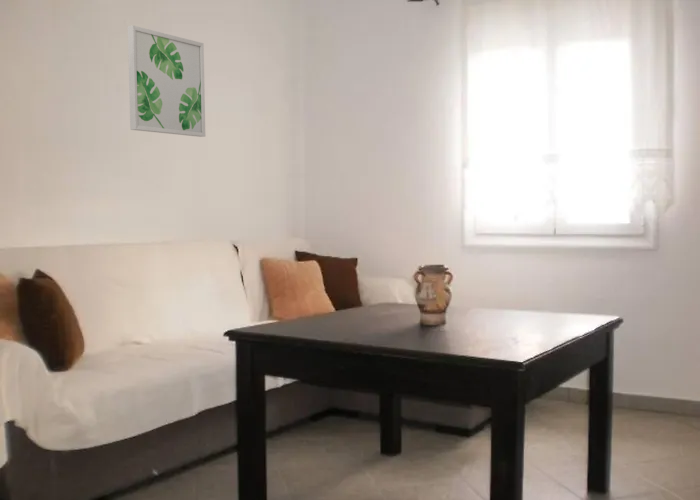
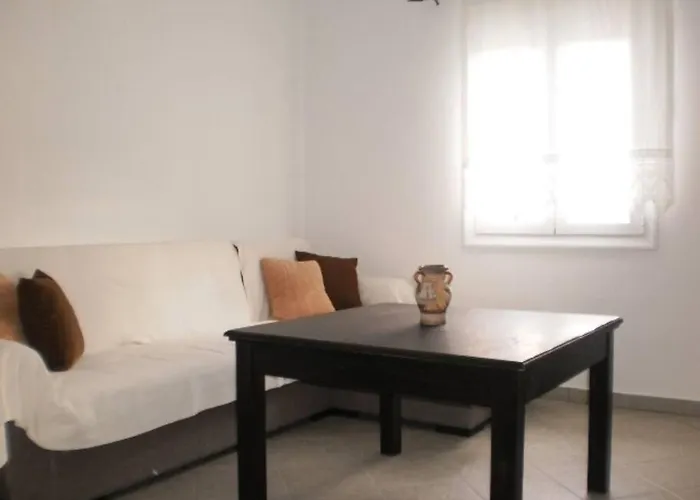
- wall art (168, 84)
